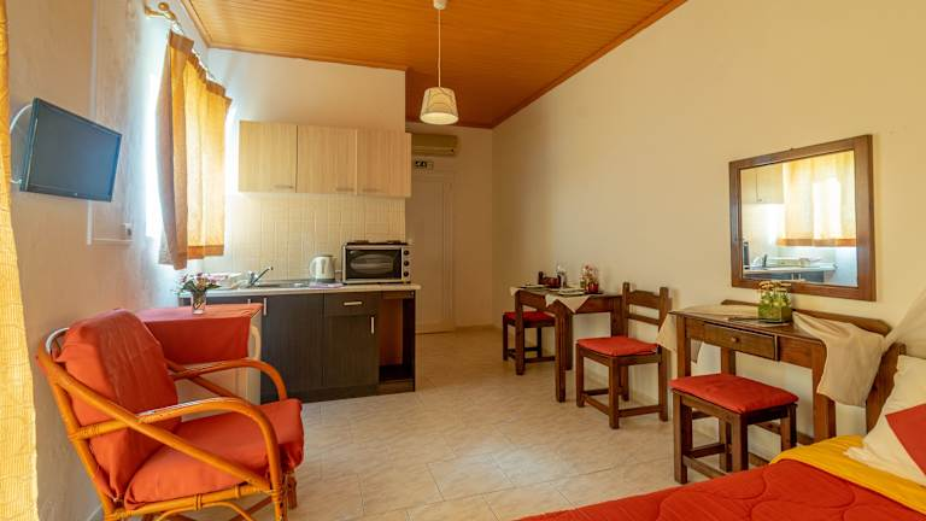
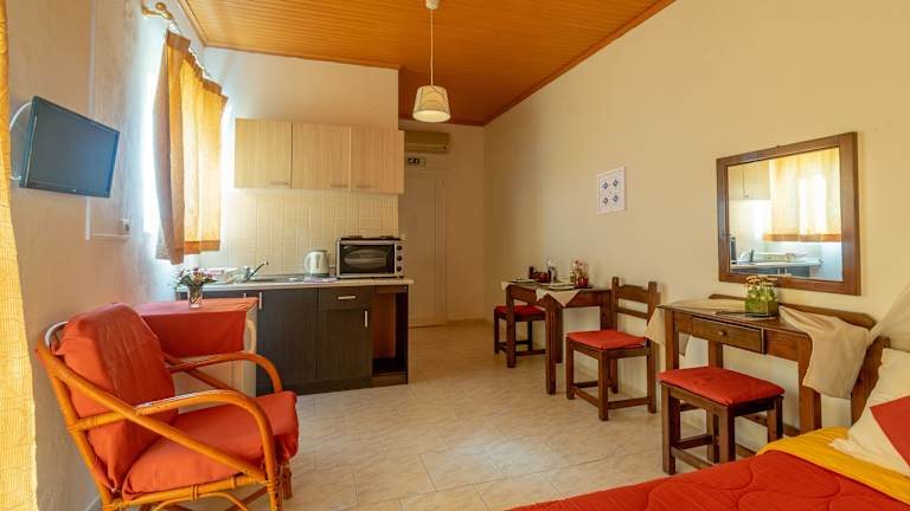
+ wall art (610, 192)
